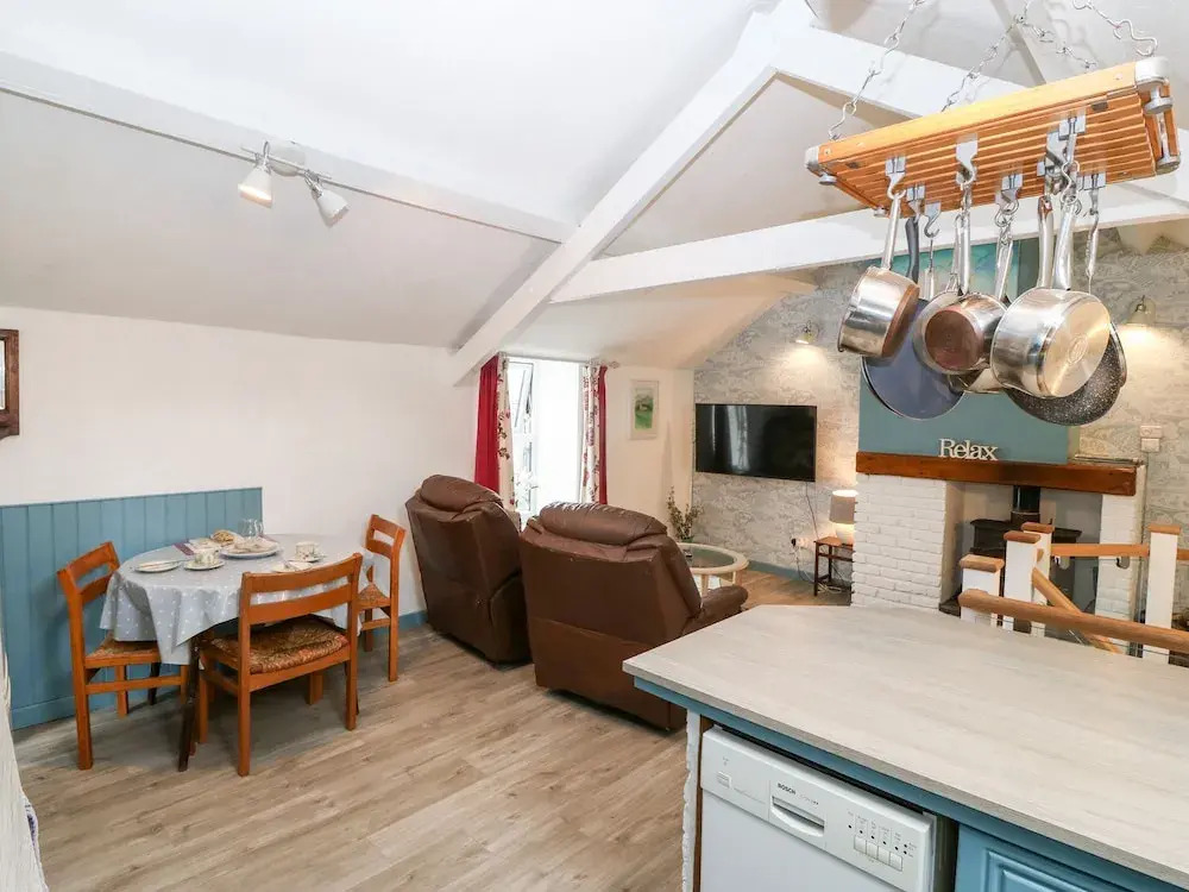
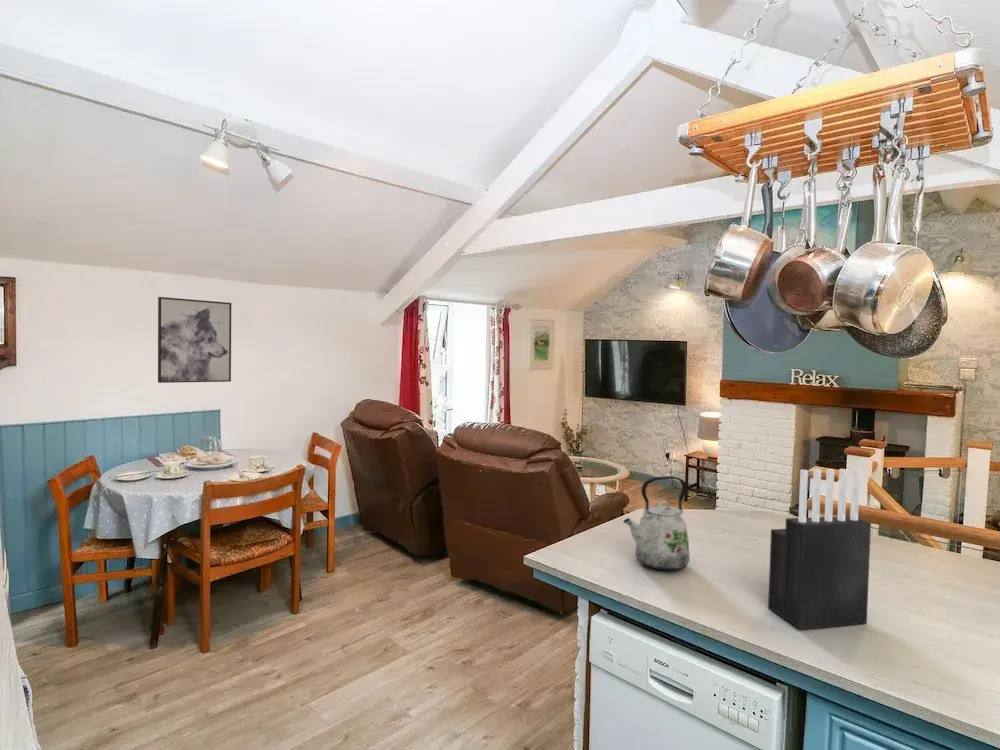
+ kettle (654, 521)
+ wall art (196, 341)
+ knife block (815, 540)
